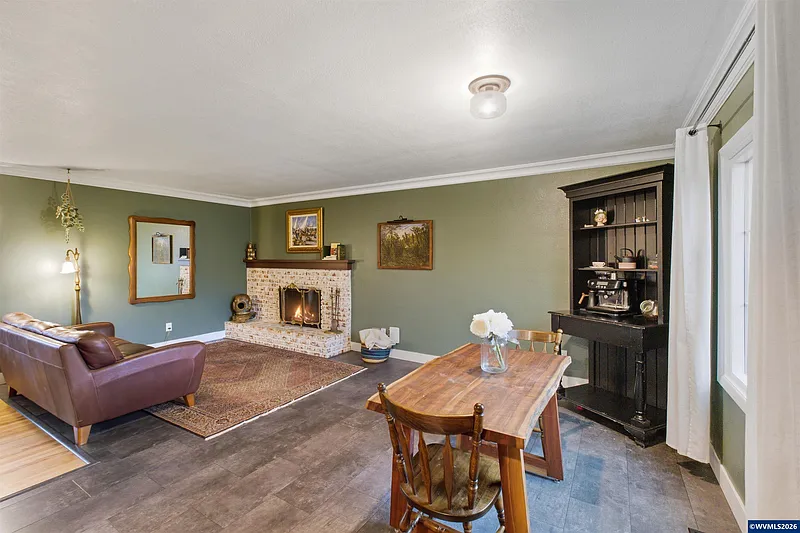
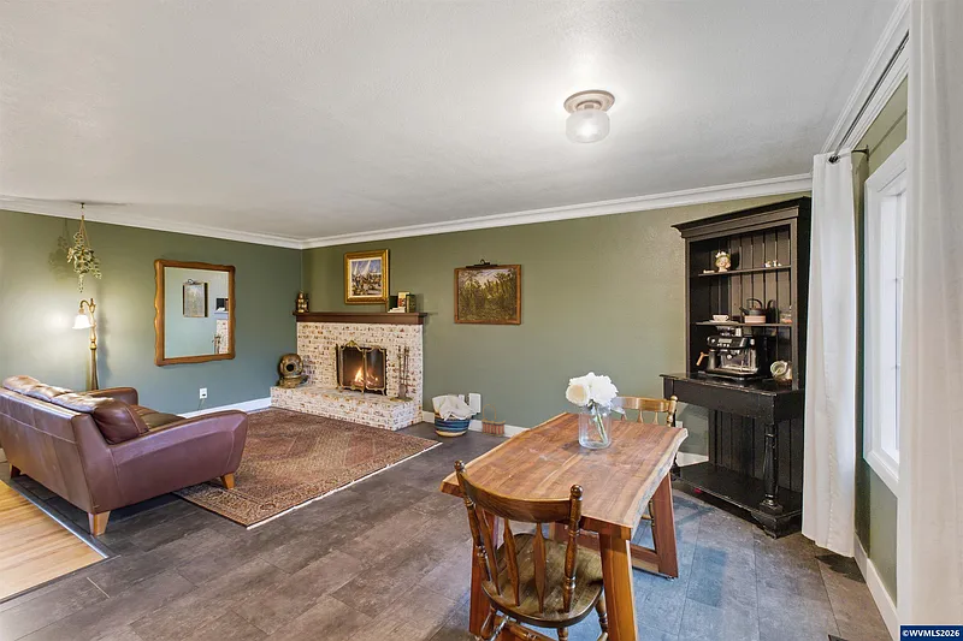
+ basket (495, 419)
